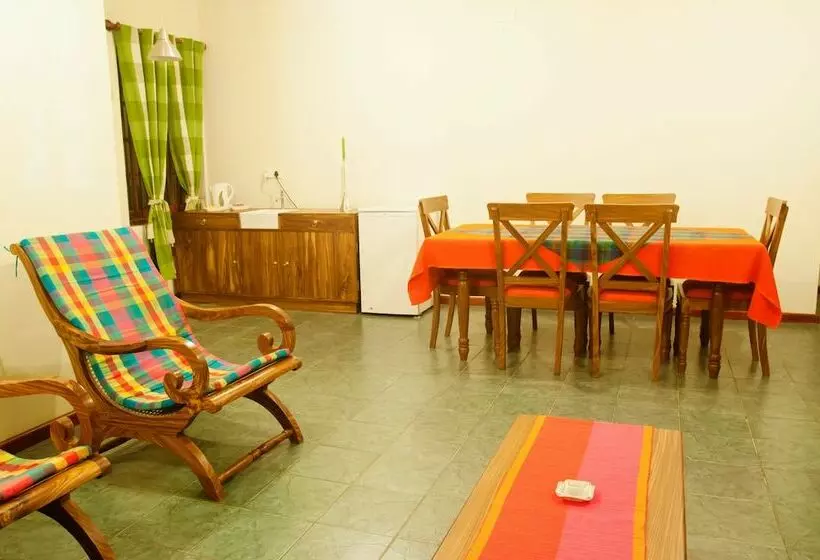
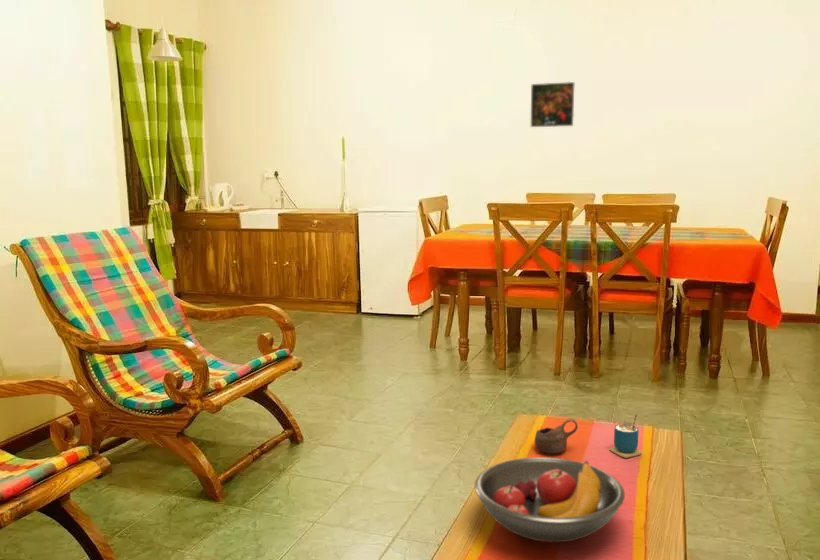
+ fruit bowl (548, 499)
+ cup (554, 435)
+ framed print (552, 105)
+ cup (626, 431)
